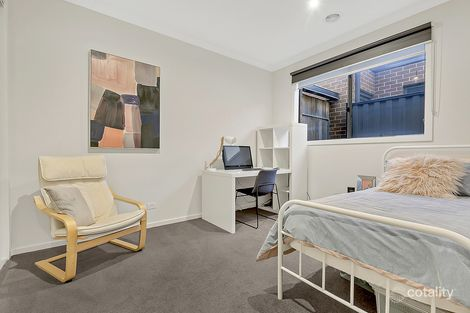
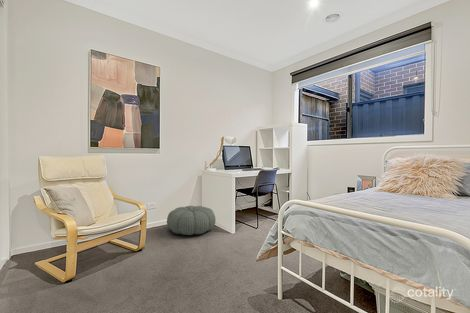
+ pouf (191, 219)
